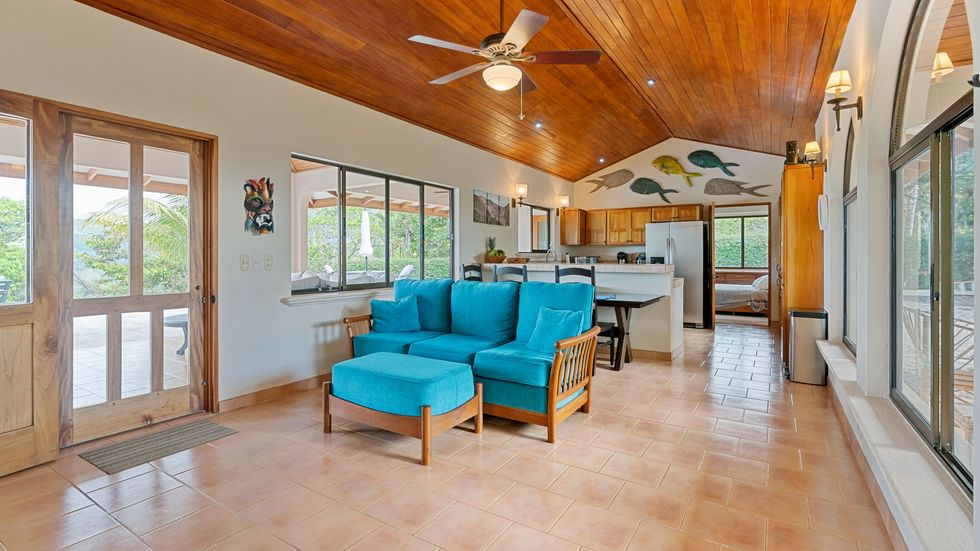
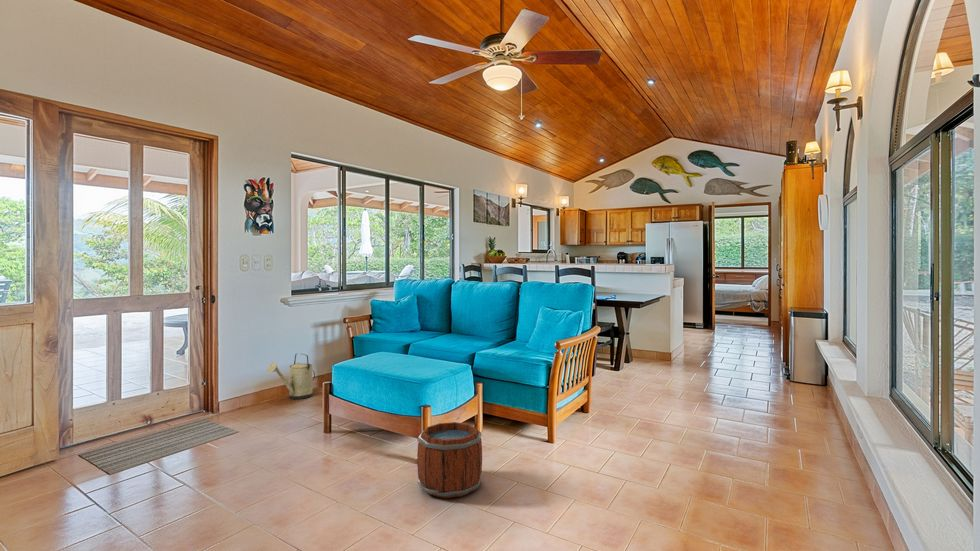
+ watering can (292, 376)
+ bucket (450, 457)
